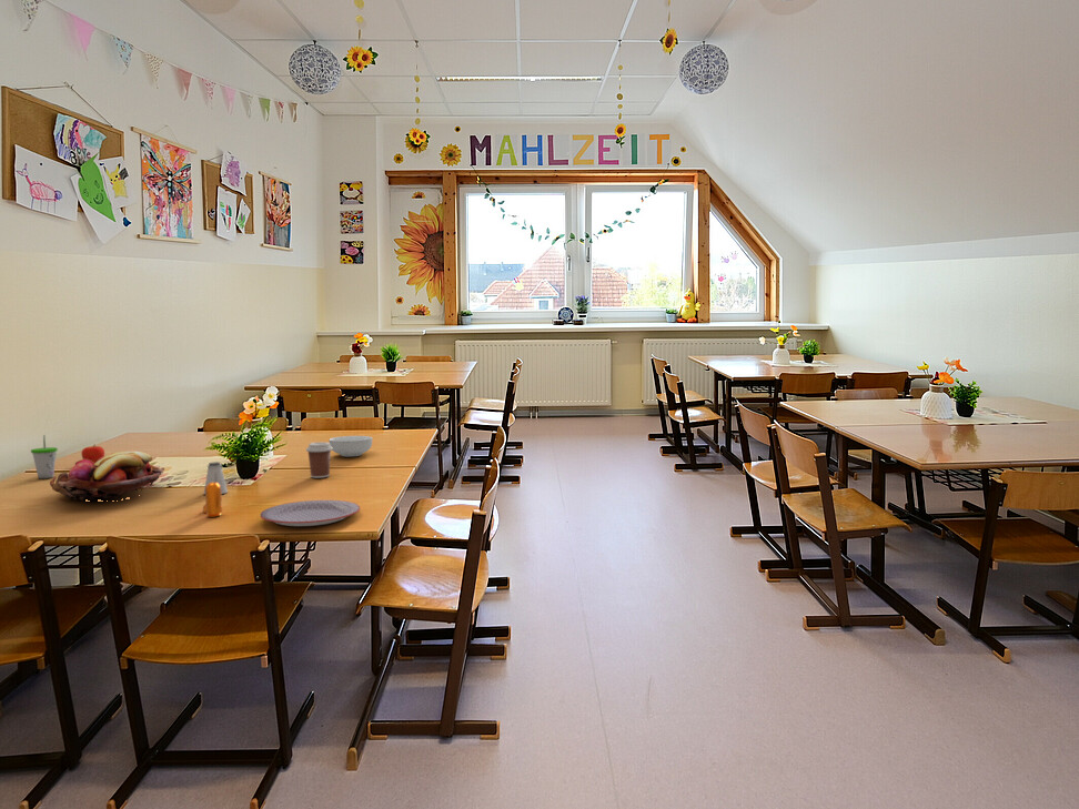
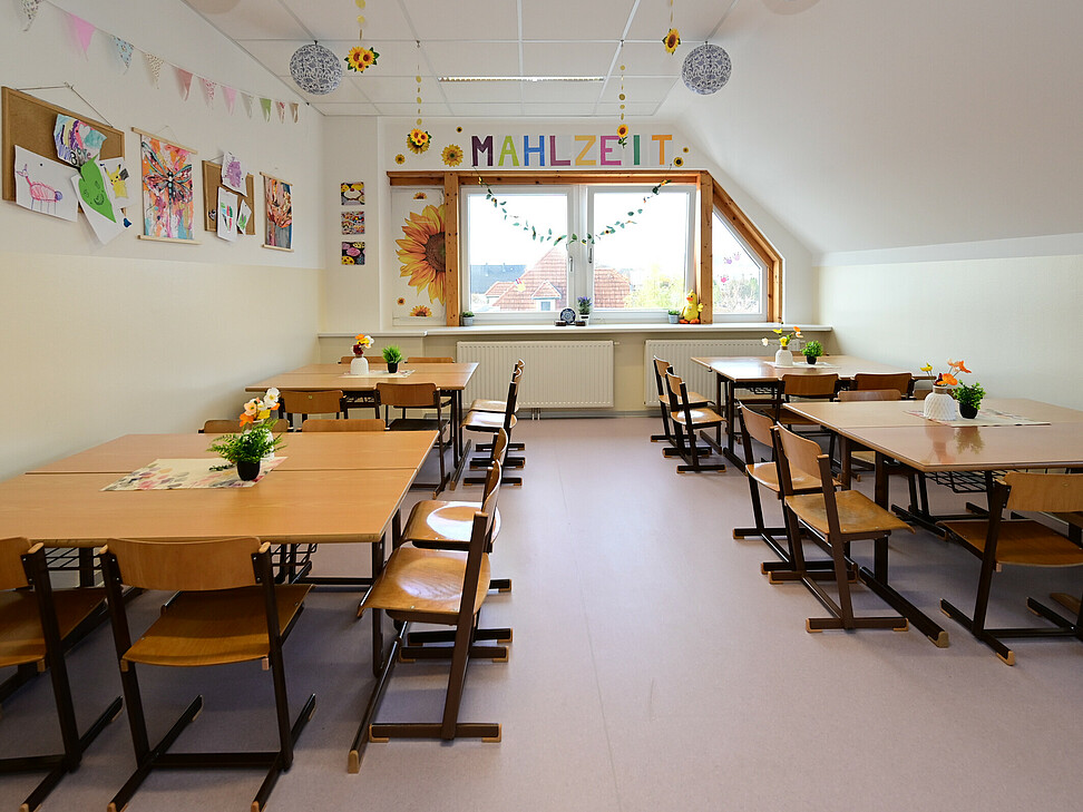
- plate (311, 514)
- cup (44, 456)
- fruit basket (109, 474)
- pepper shaker (211, 496)
- fruit (92, 454)
- cereal bowl (351, 446)
- coffee cup (320, 459)
- saltshaker (214, 477)
